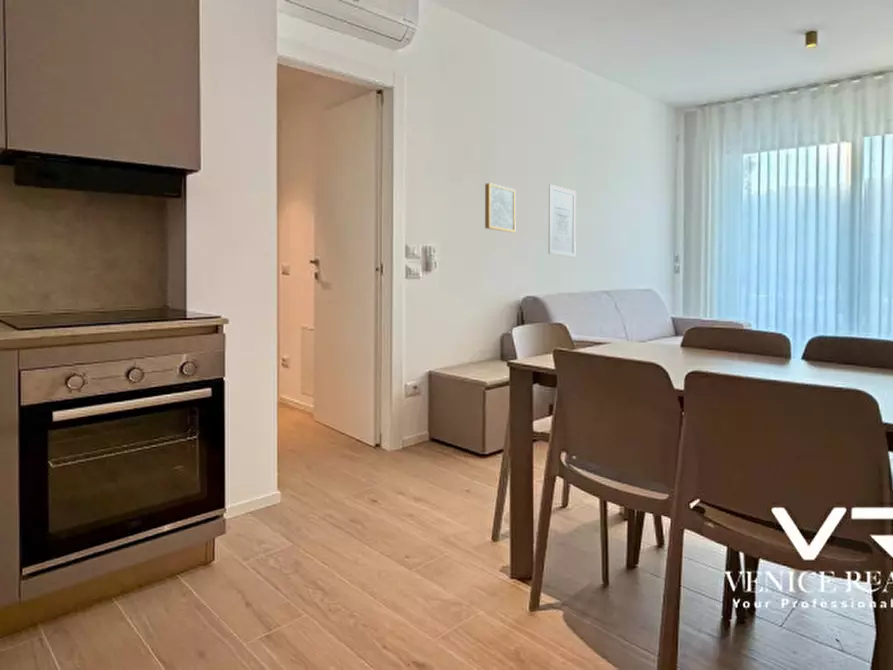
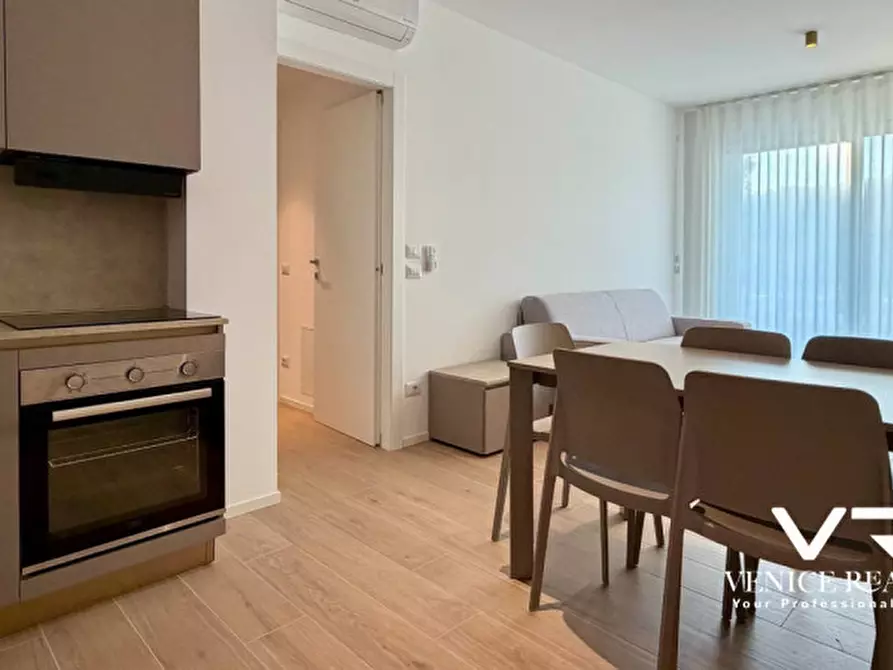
- wall art (500, 208)
- wall art (562, 221)
